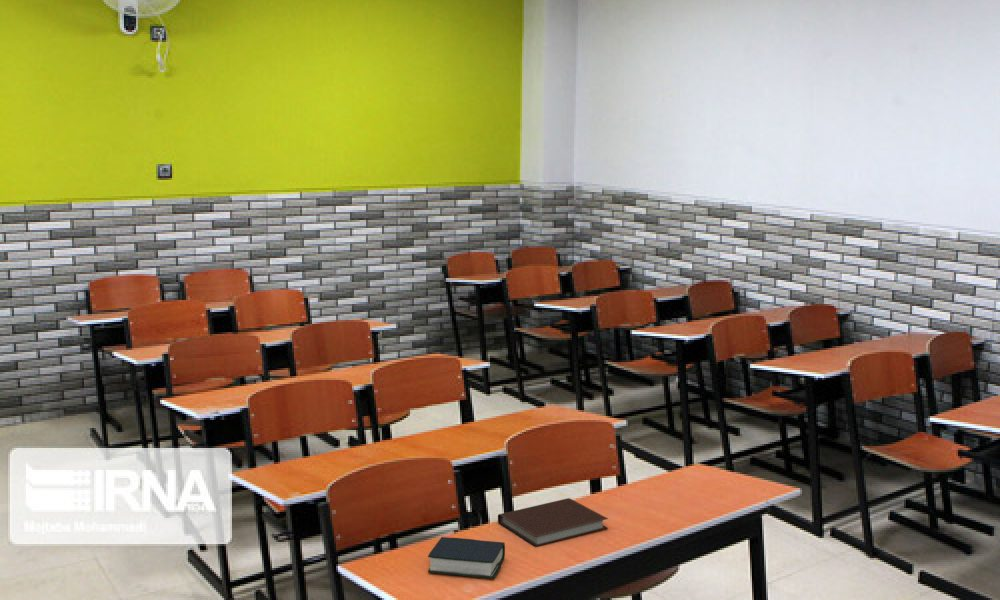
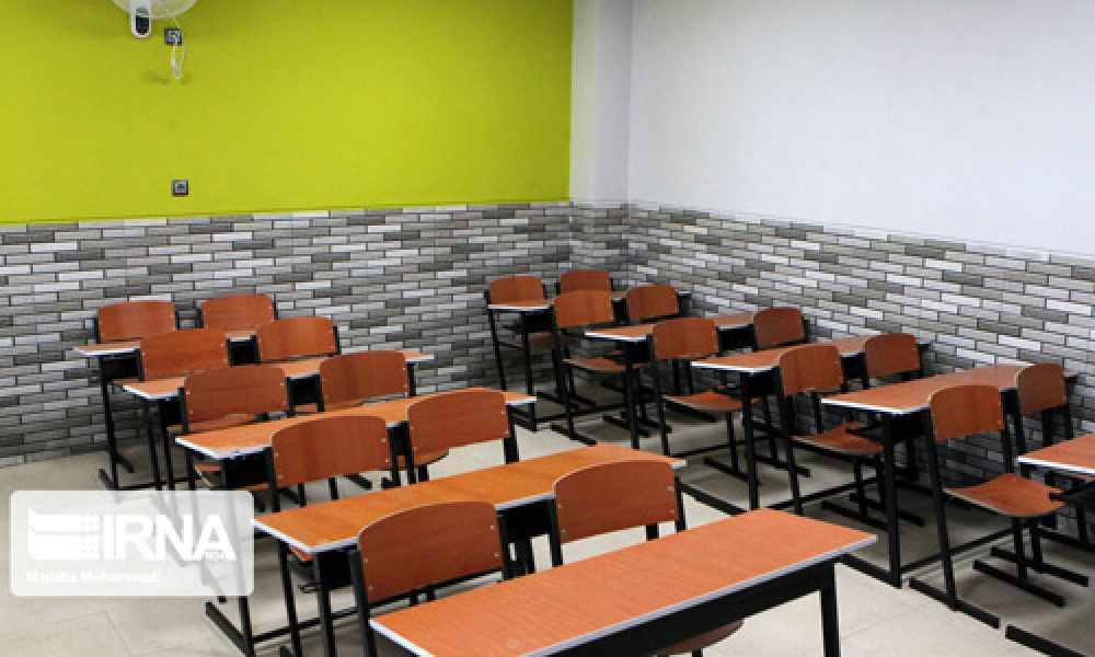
- notebook (552, 520)
- book (467, 556)
